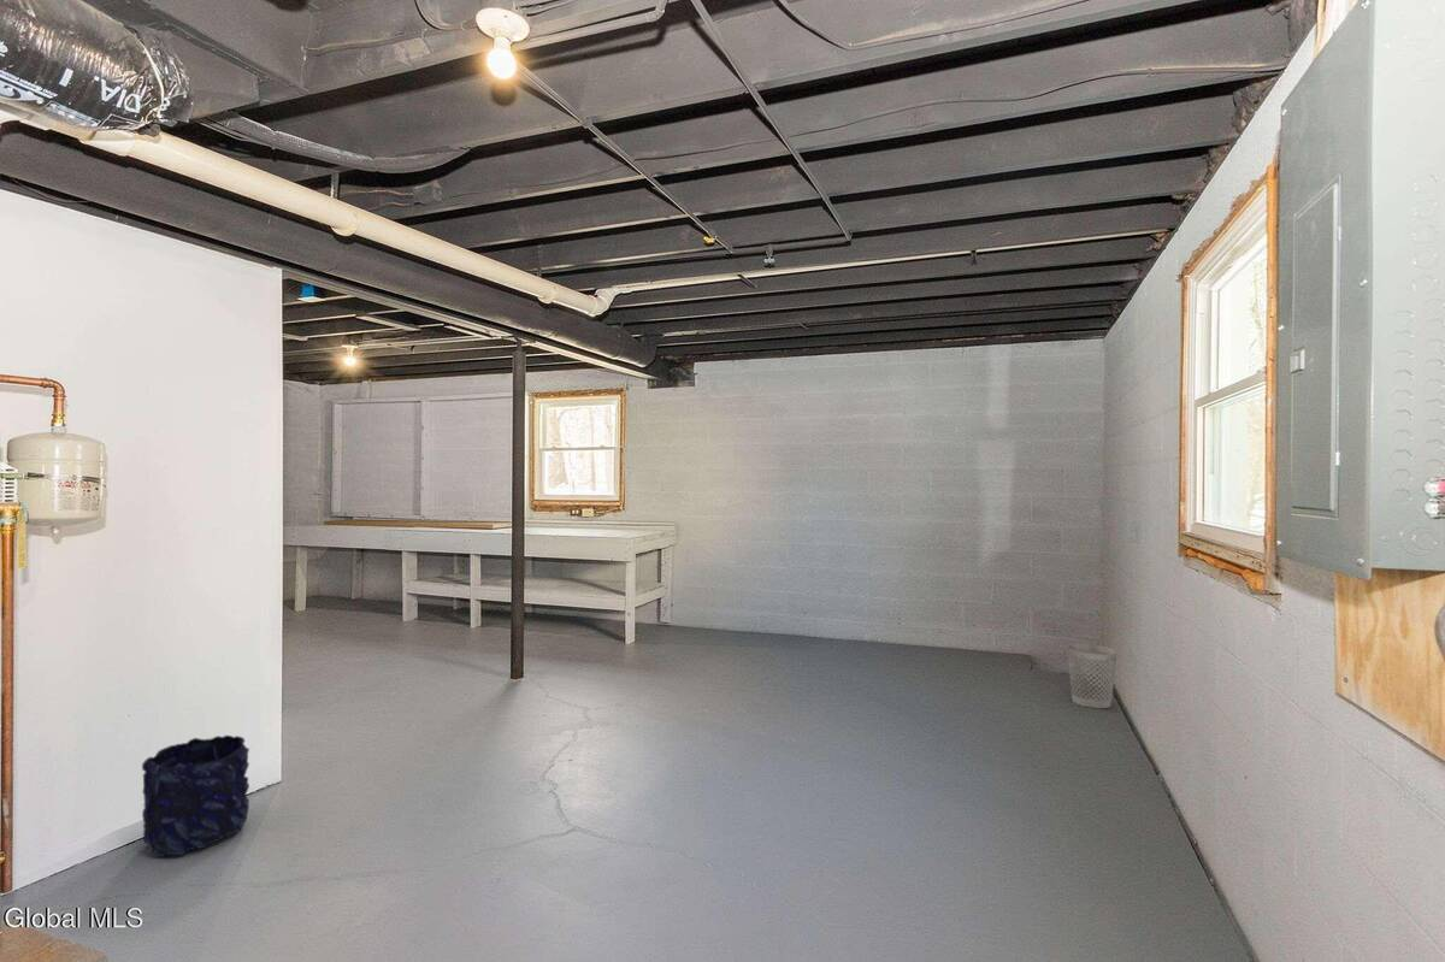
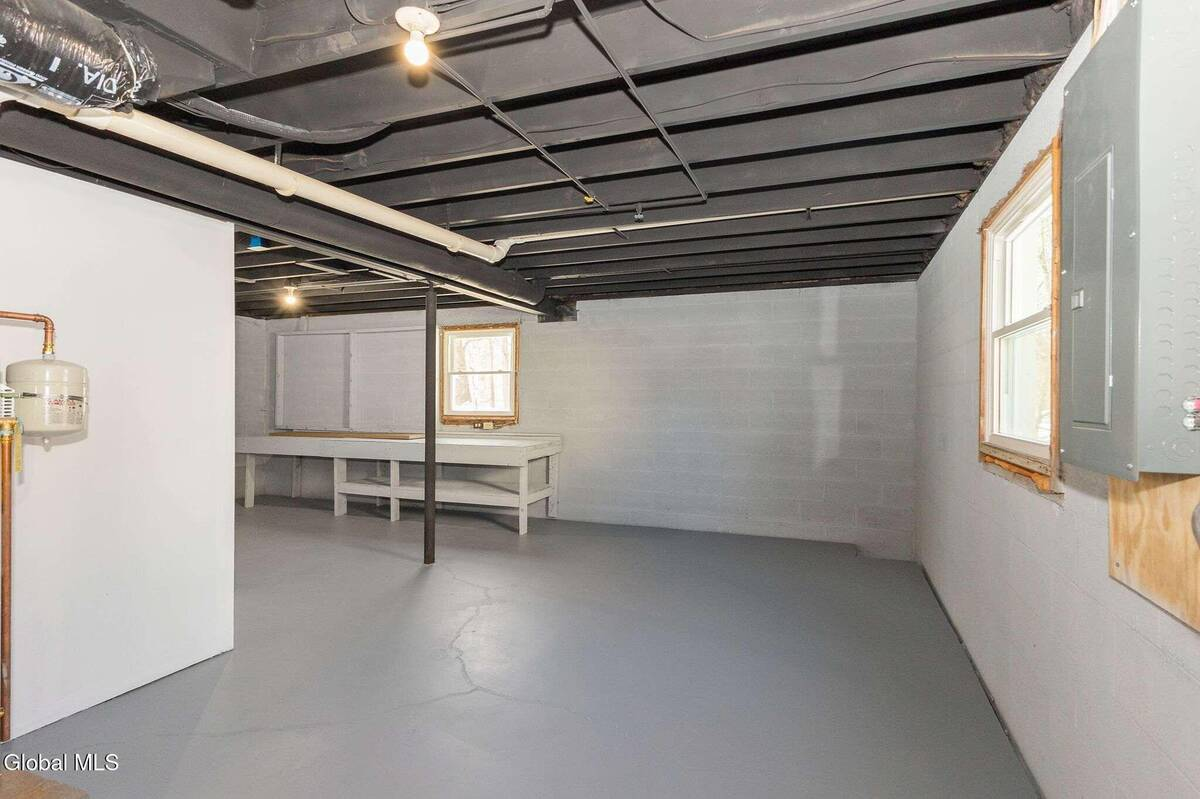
- vase (197, 791)
- wastebasket (1092, 675)
